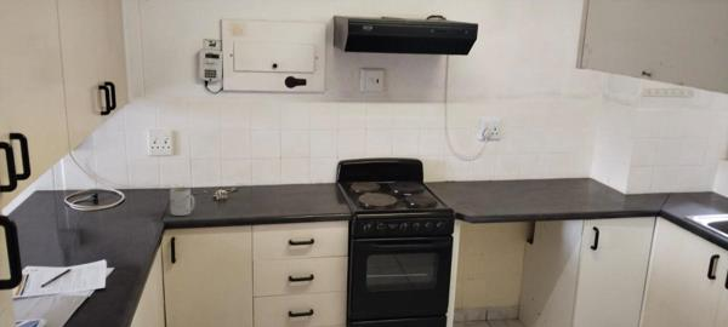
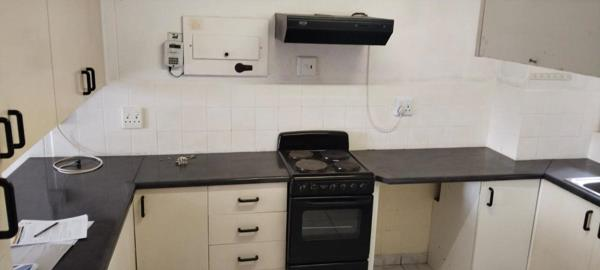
- mug (183, 201)
